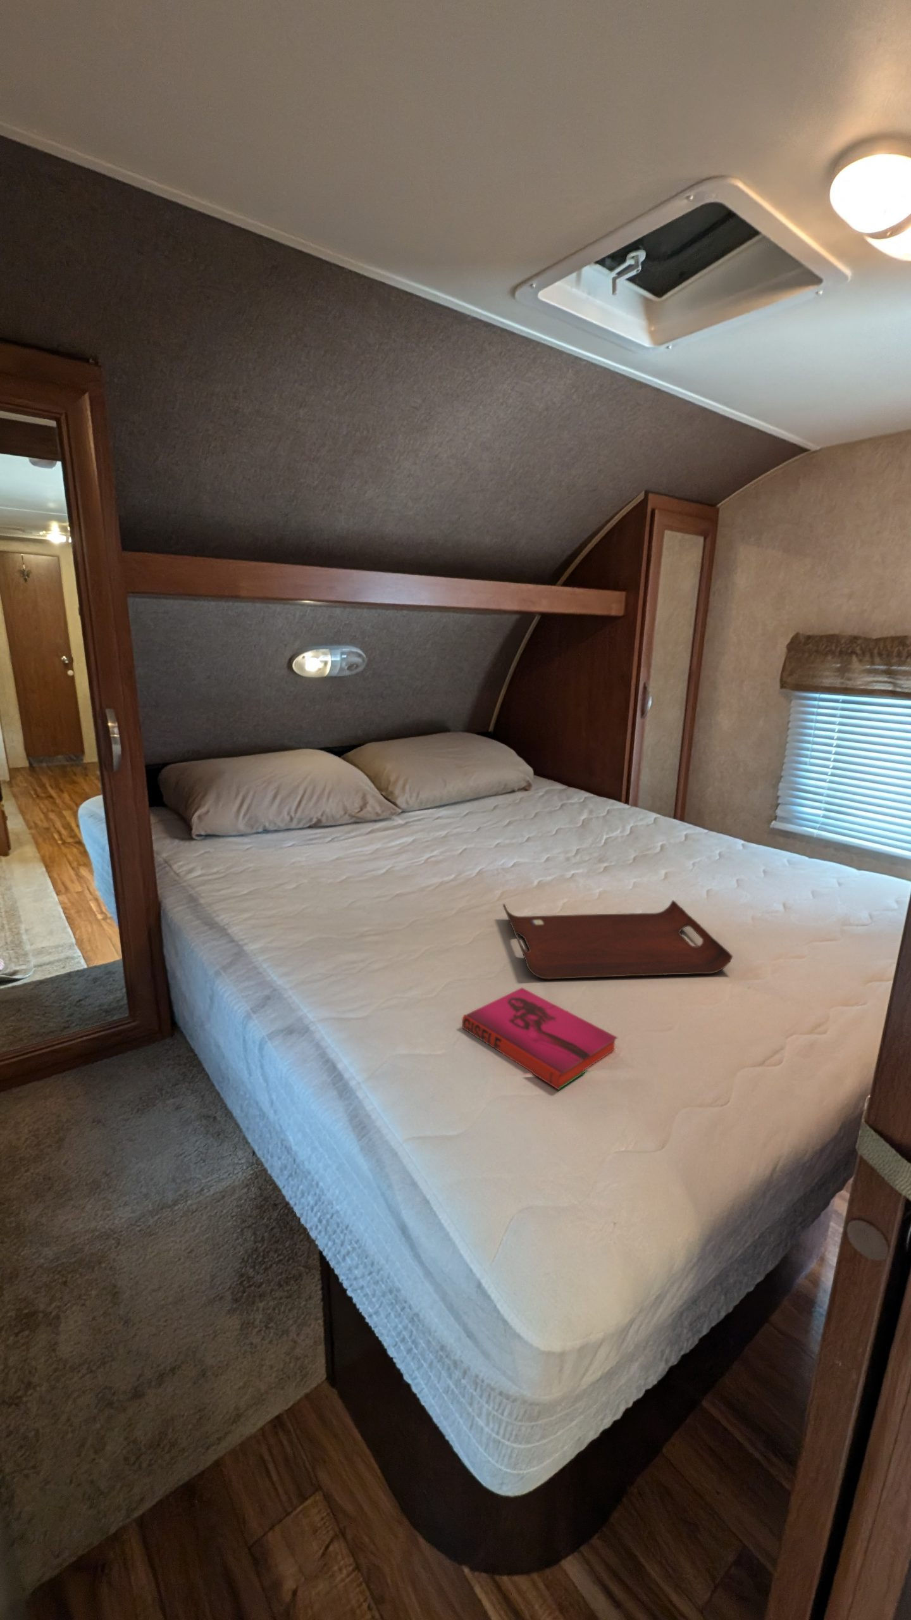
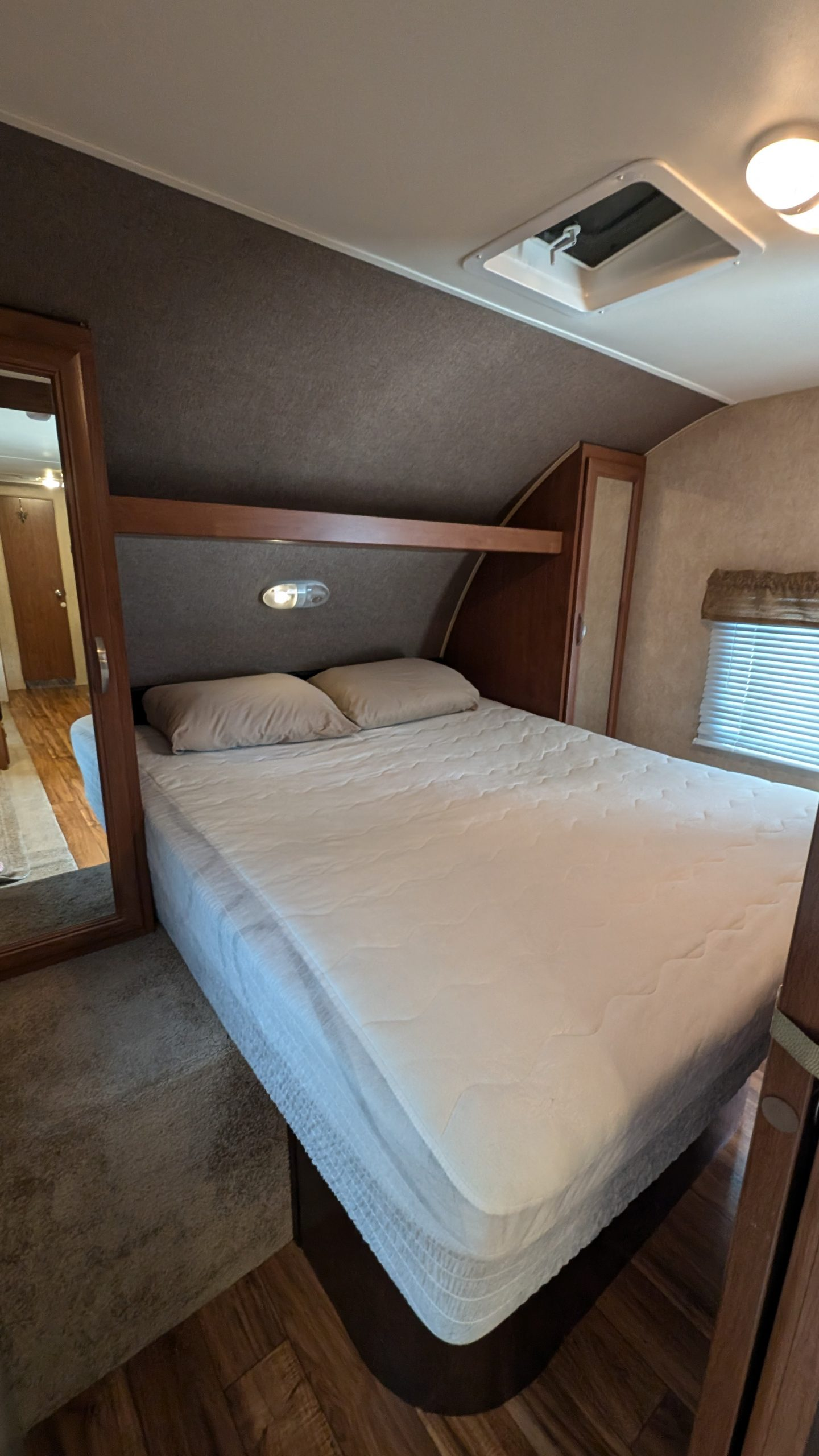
- serving tray (607, 936)
- hardback book (537, 1034)
